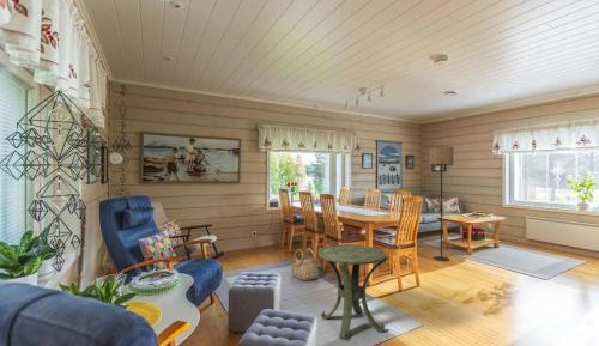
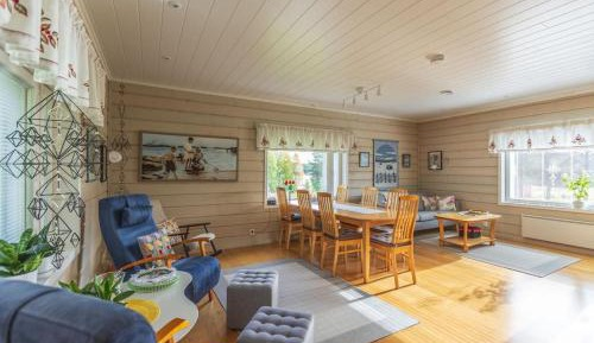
- floor lamp (441, 202)
- side table (351, 287)
- basket (304, 262)
